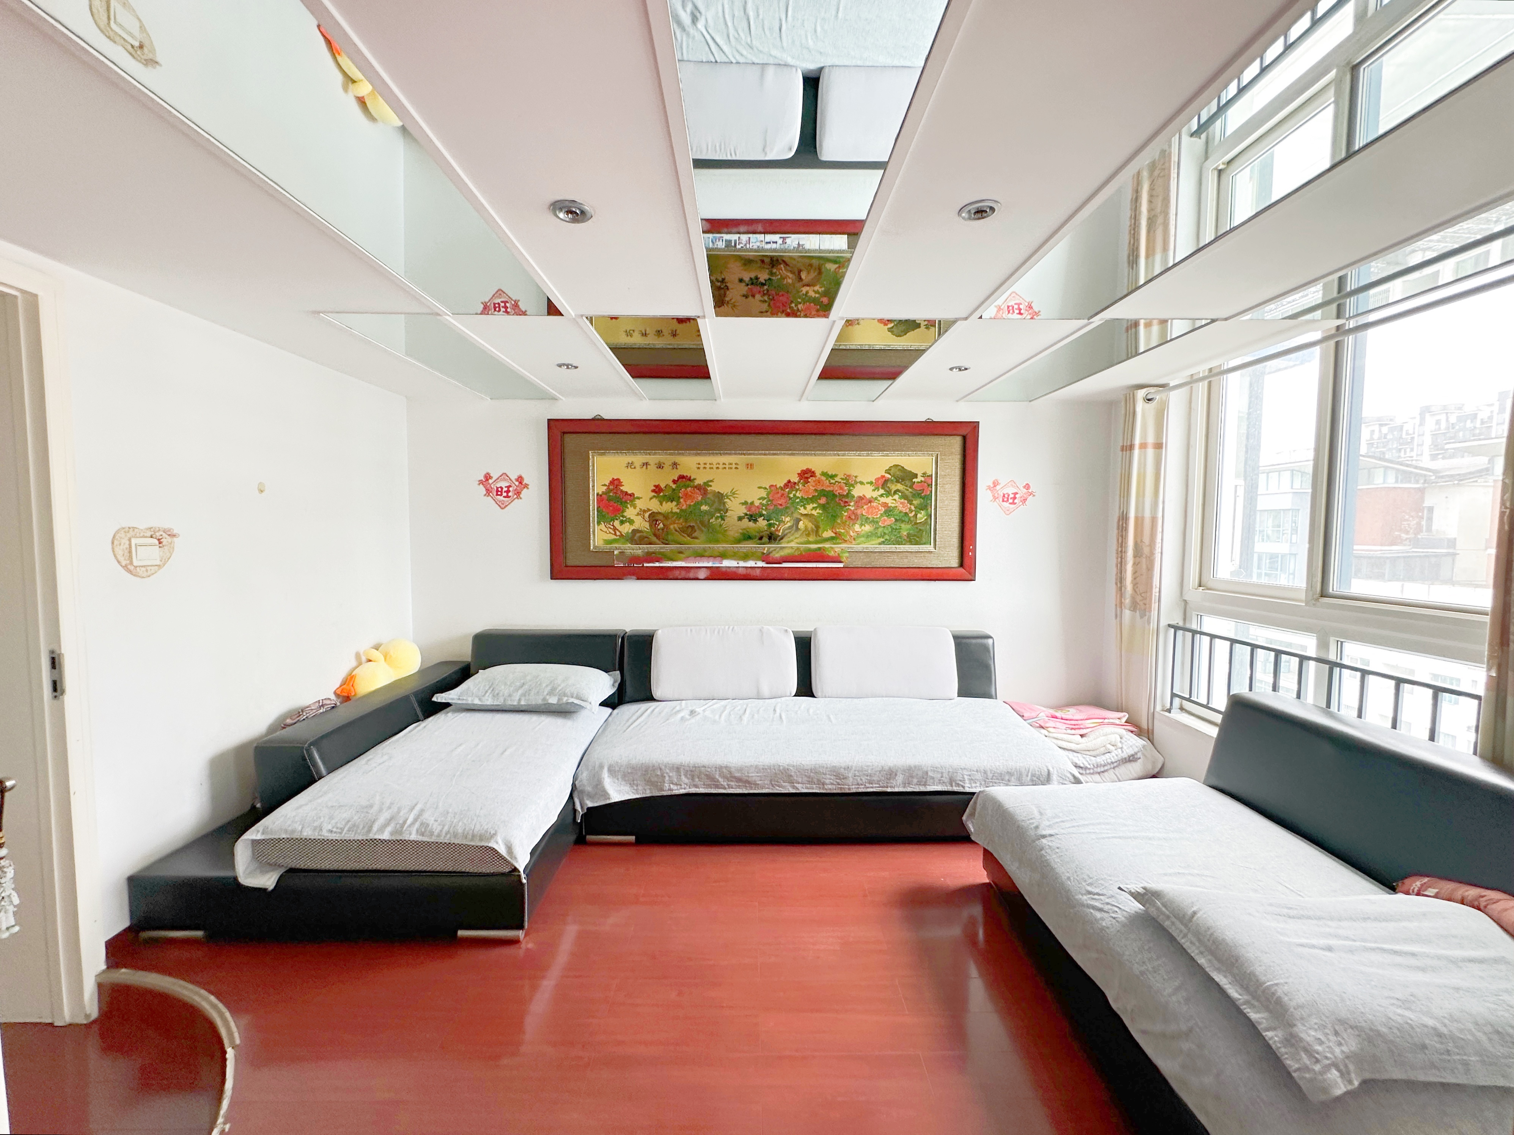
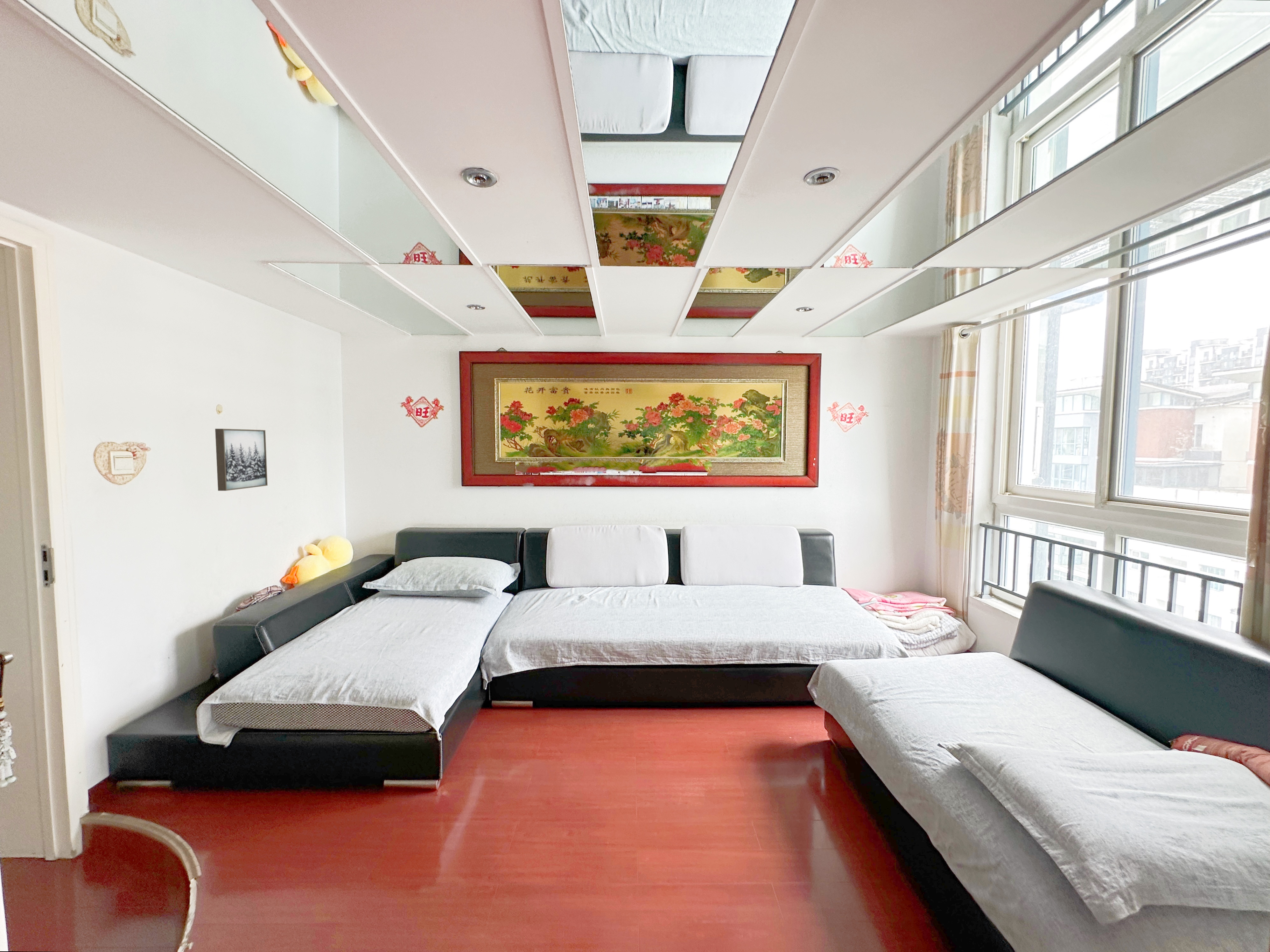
+ wall art (243, 459)
